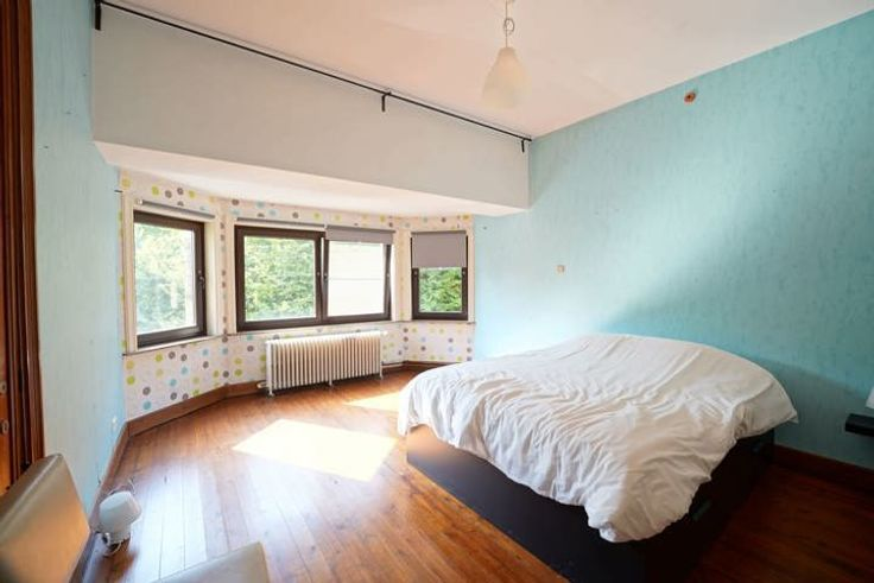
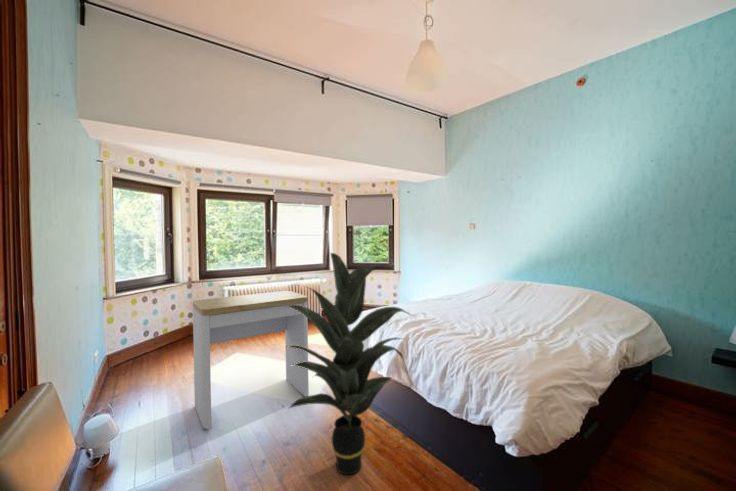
+ indoor plant (347, 356)
+ desk (251, 336)
